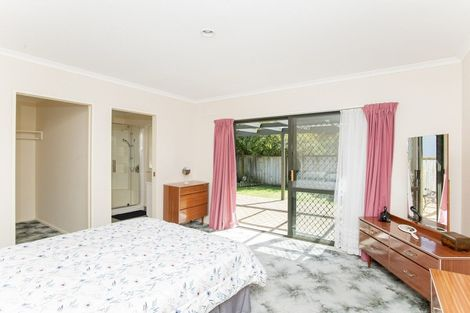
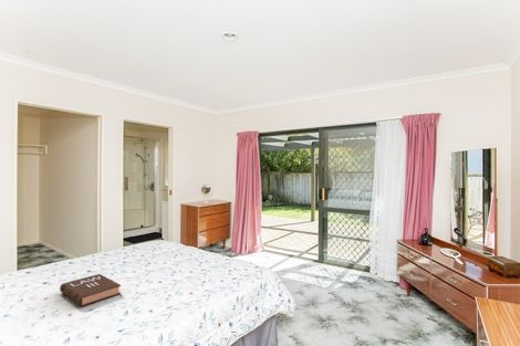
+ book (90, 289)
